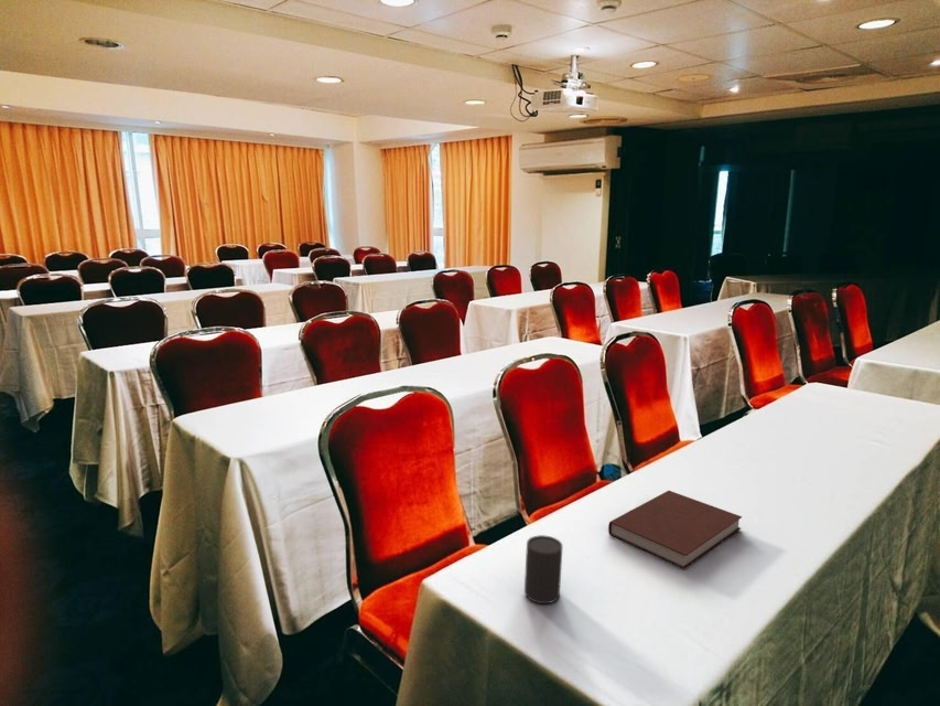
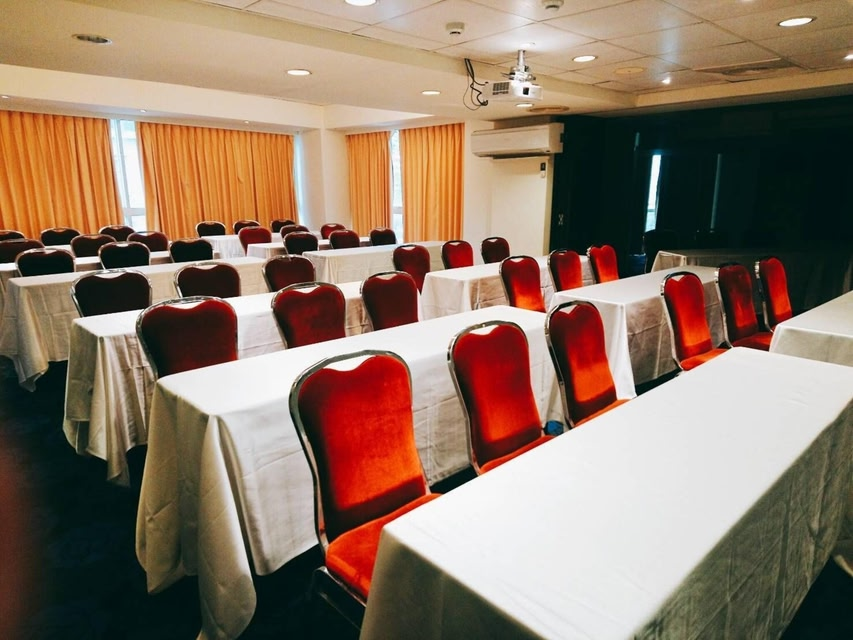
- notebook (676, 525)
- cup (542, 568)
